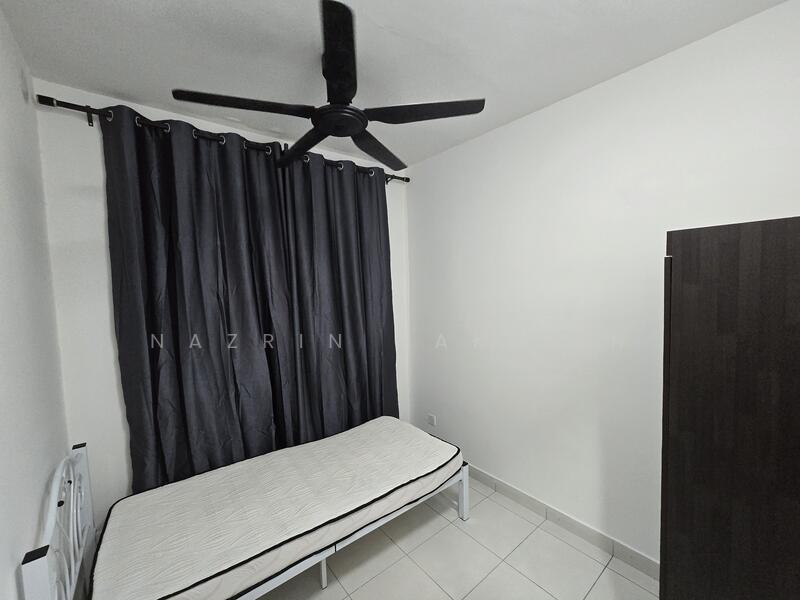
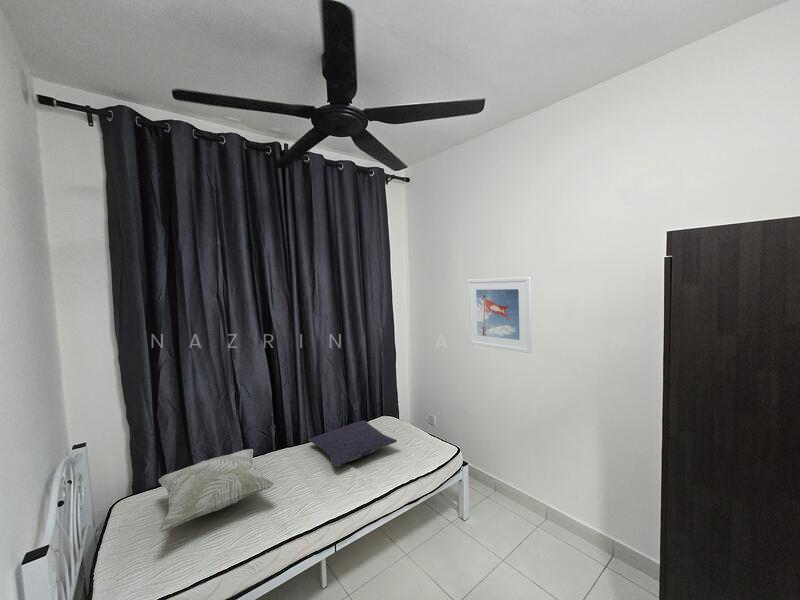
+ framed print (497, 313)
+ decorative pillow (214, 482)
+ pillow (352, 440)
